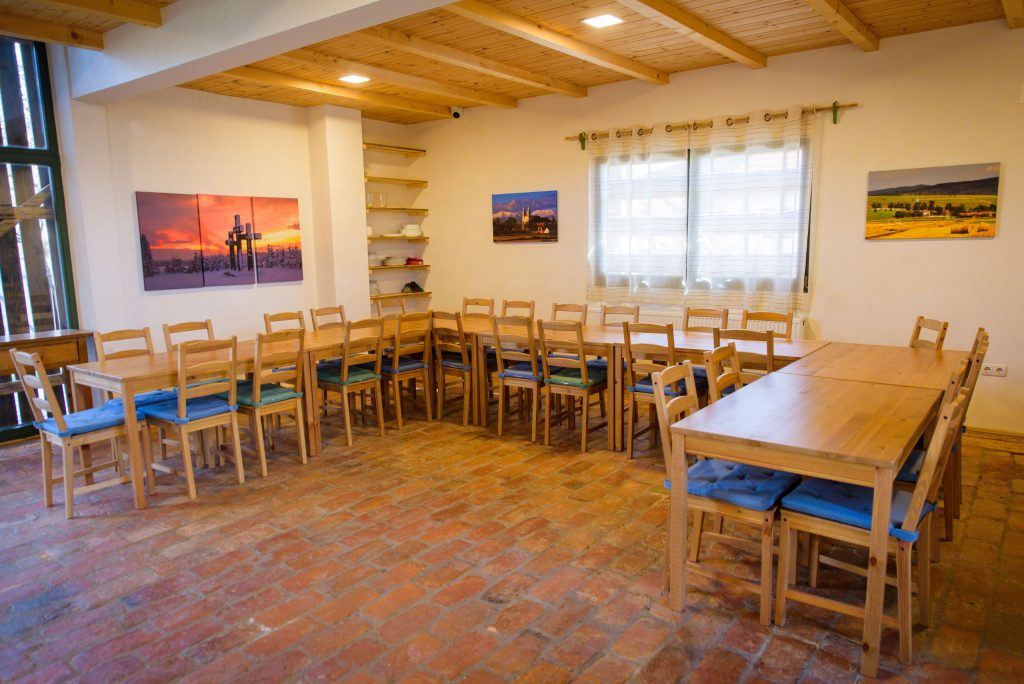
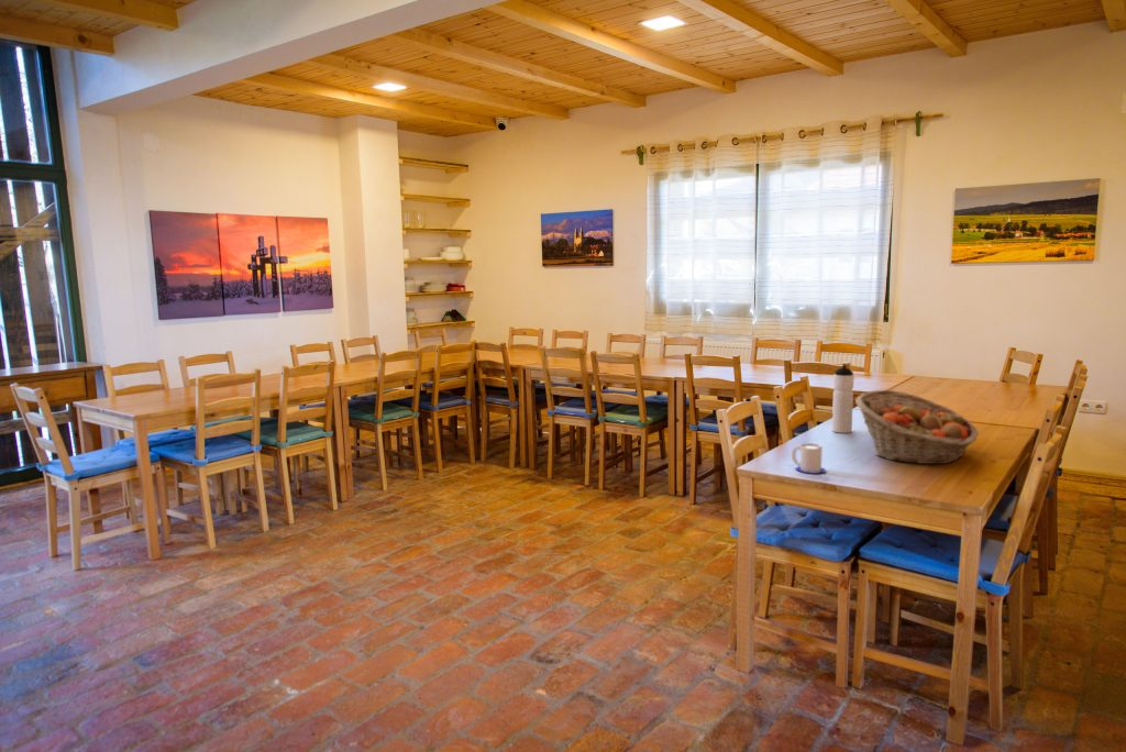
+ mug (807, 456)
+ water bottle (842, 398)
+ fruit basket (914, 424)
